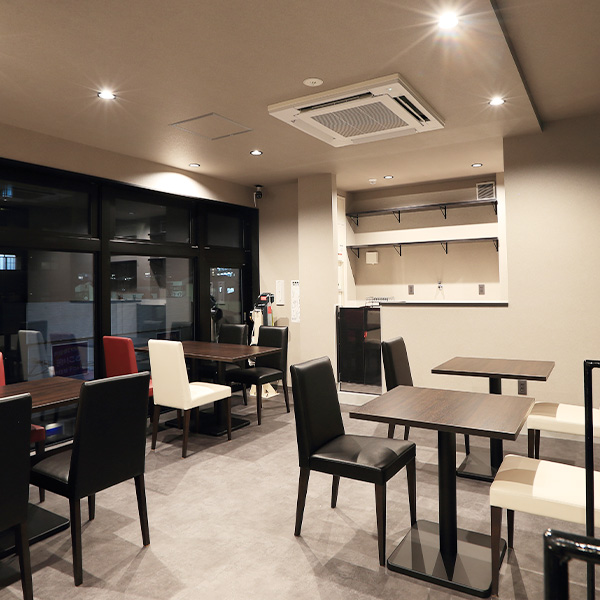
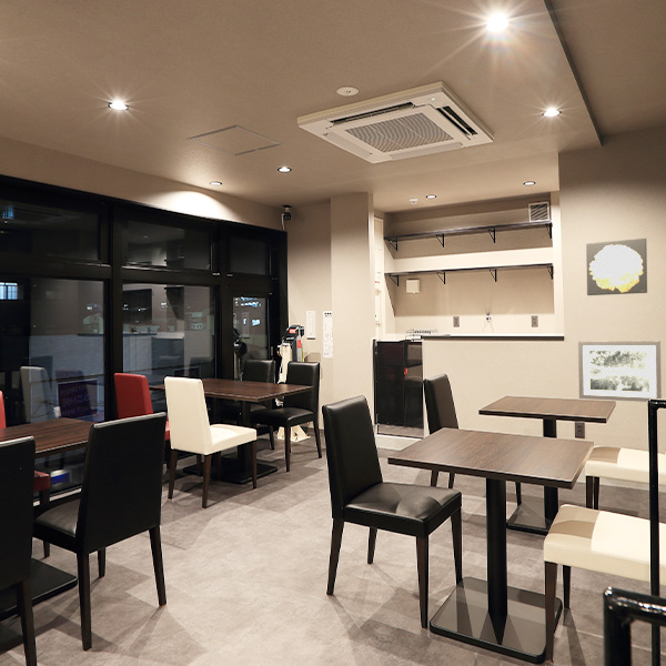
+ wall art (618, 370)
+ wall art (616, 268)
